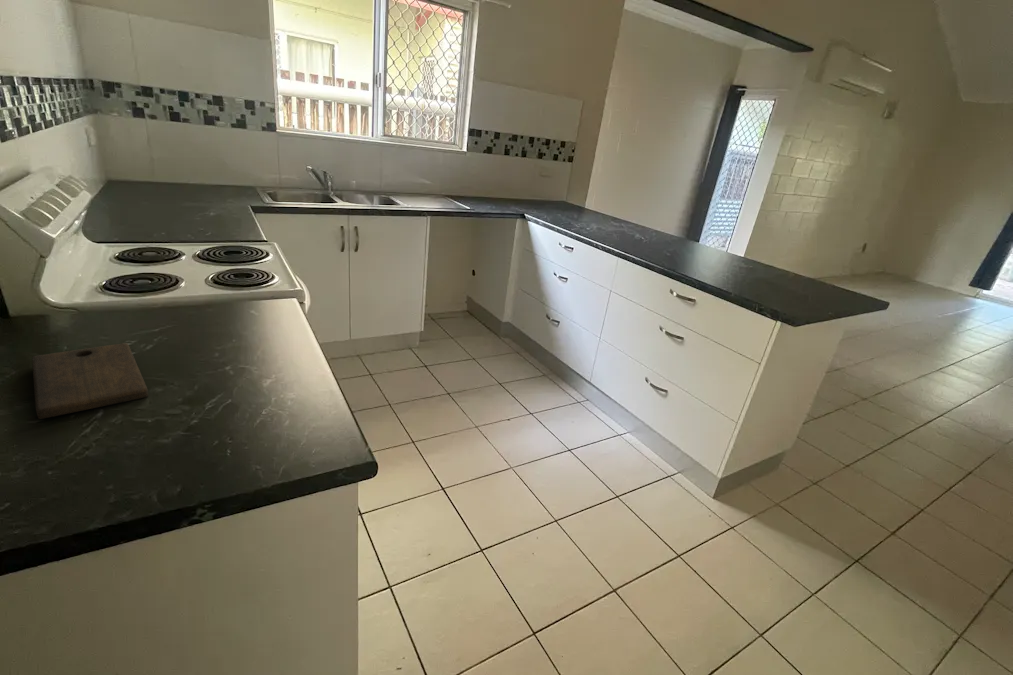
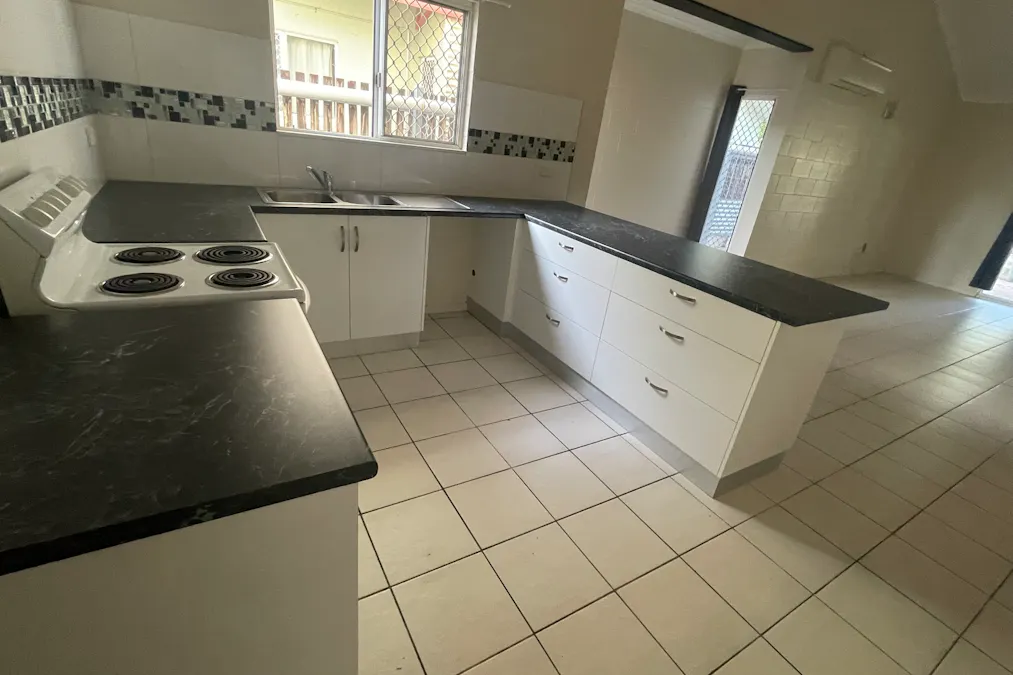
- cutting board (88, 376)
